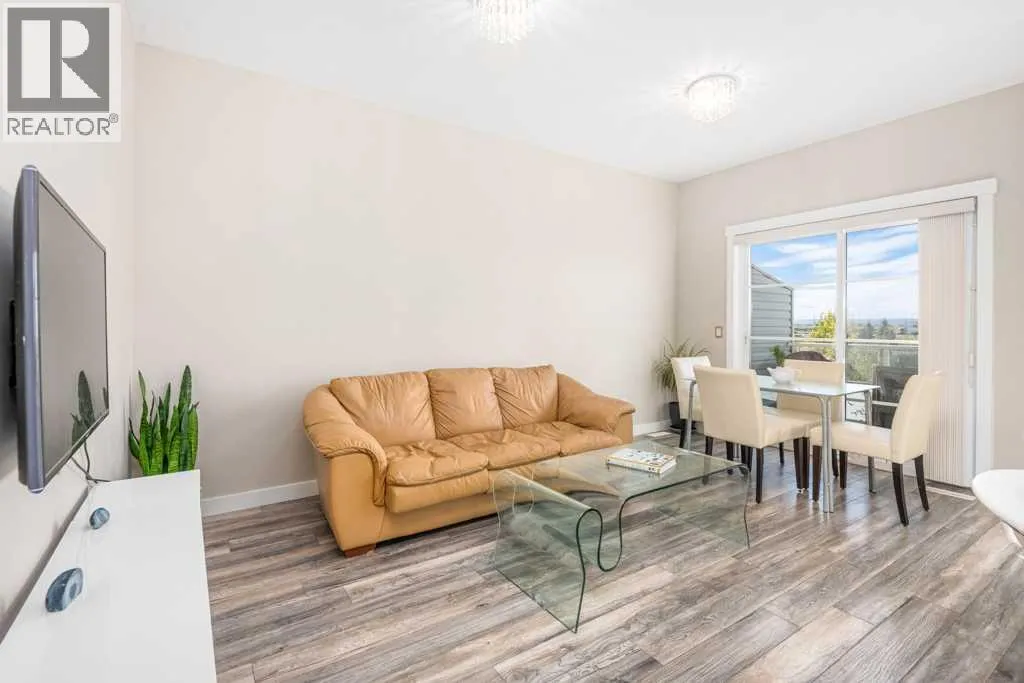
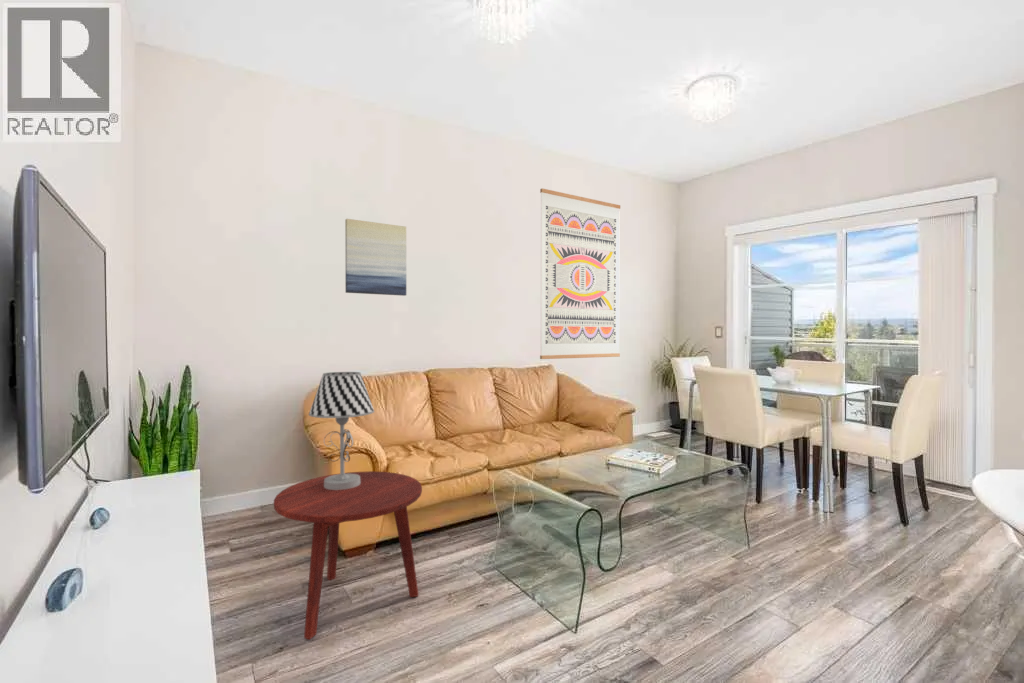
+ wall art (582, 277)
+ wall art (376, 258)
+ table lamp (342, 428)
+ side table (337, 546)
